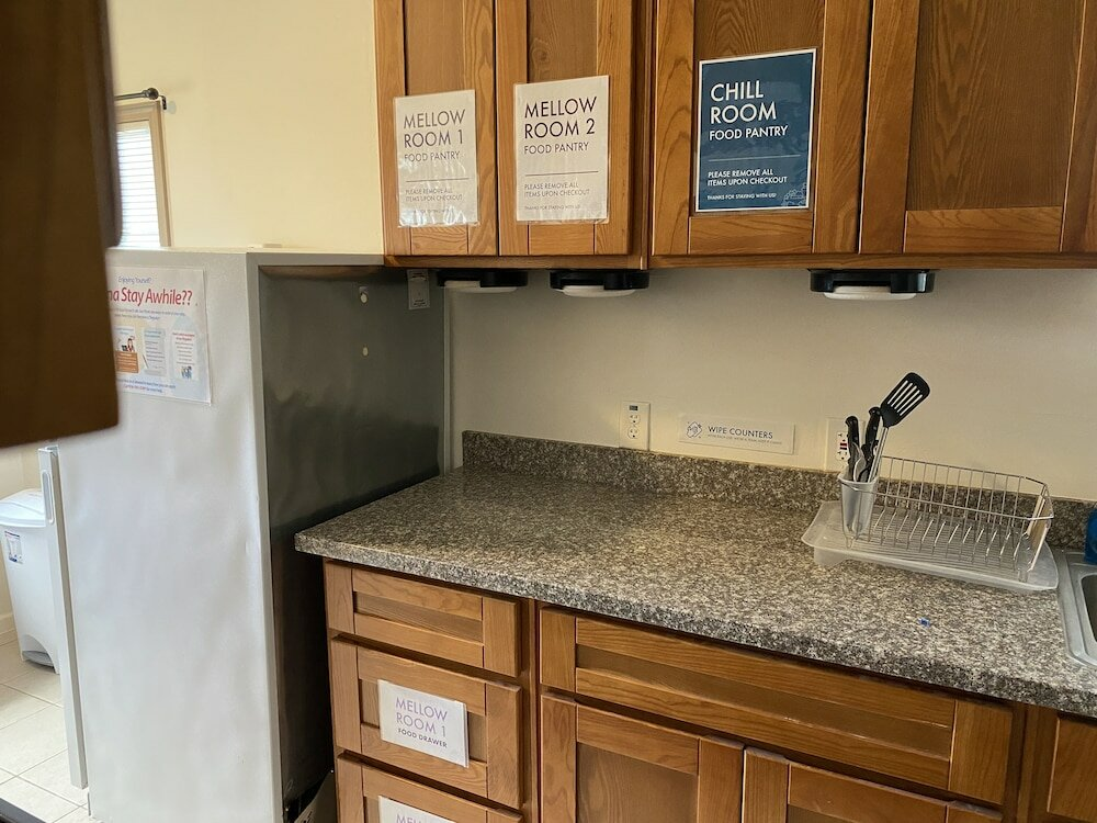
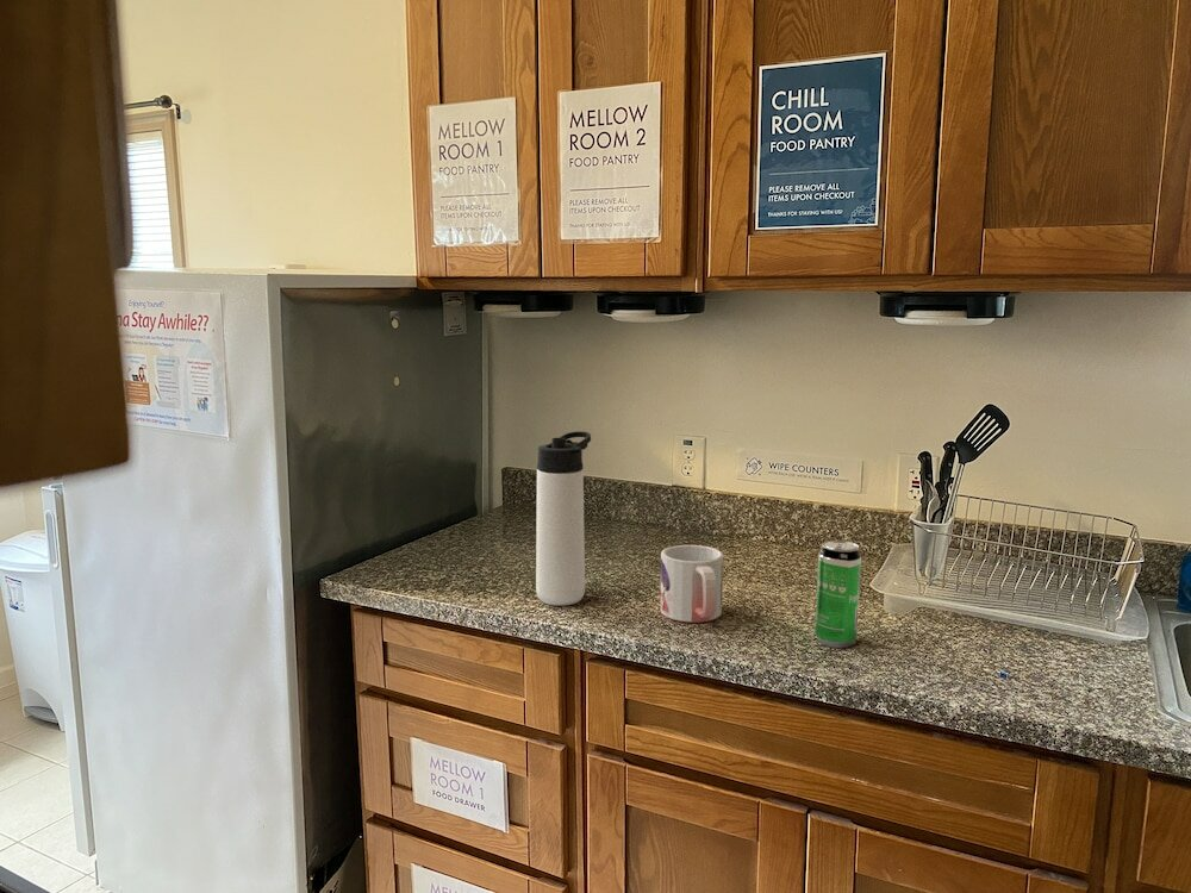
+ beverage can (837, 593)
+ thermos bottle (566, 517)
+ mug (696, 586)
